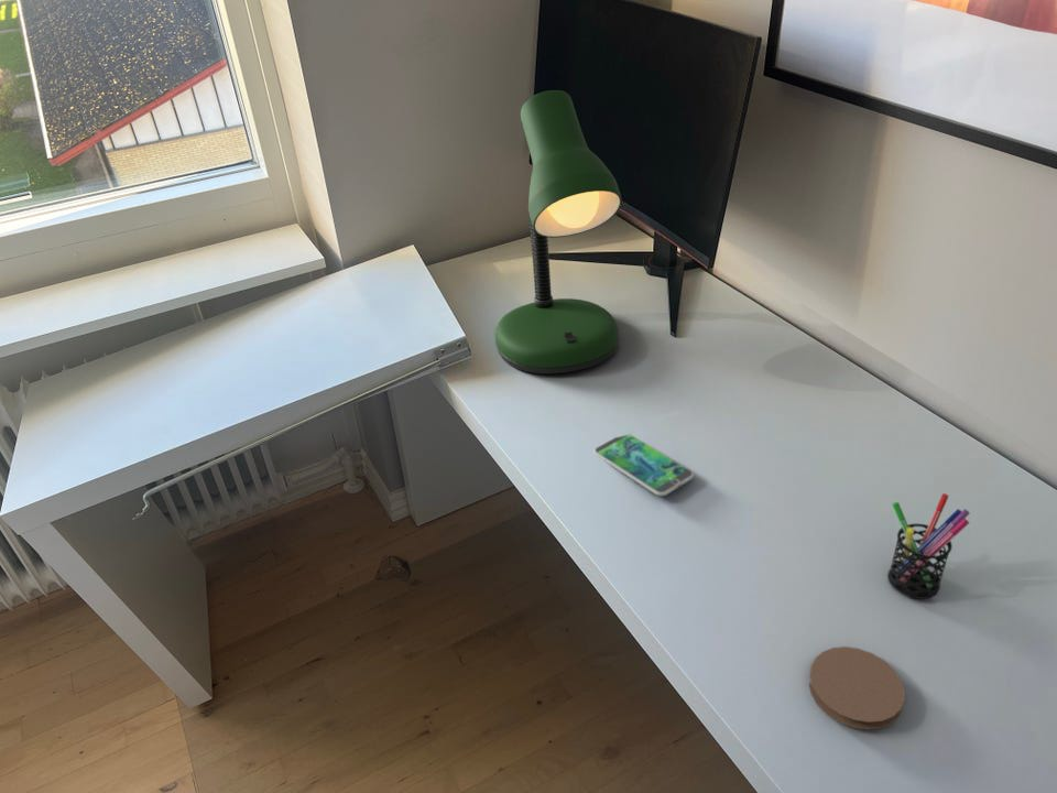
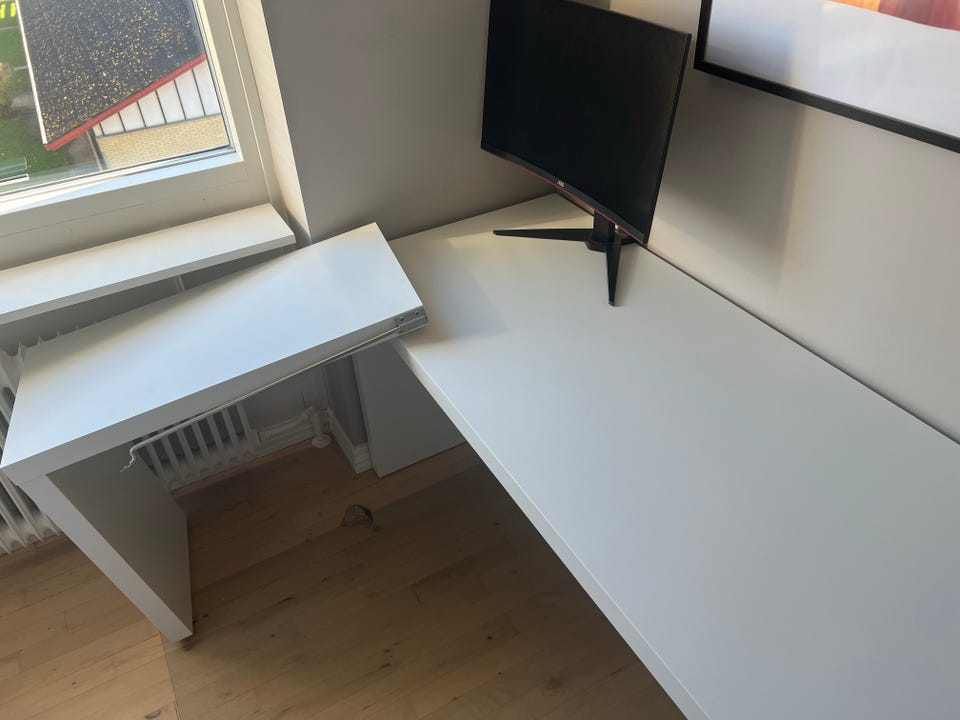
- desk lamp (557, 233)
- pen holder (918, 541)
- coaster (856, 686)
- smartphone (642, 463)
